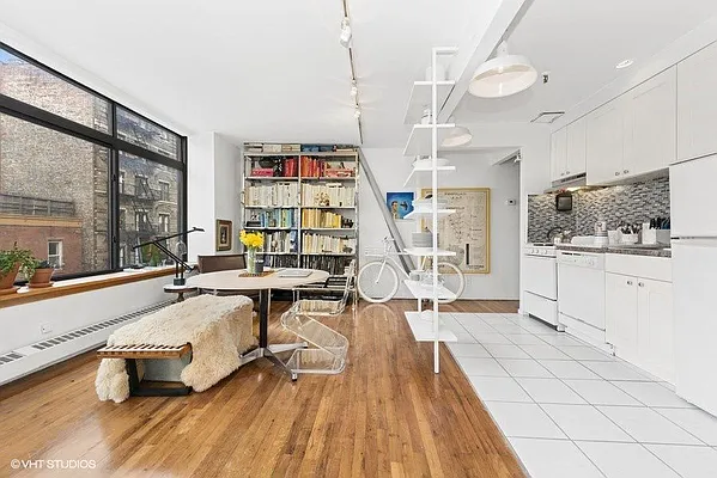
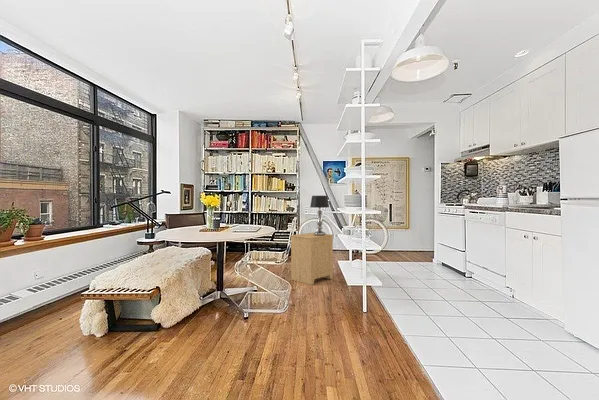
+ table lamp (319, 215)
+ side table (312, 257)
